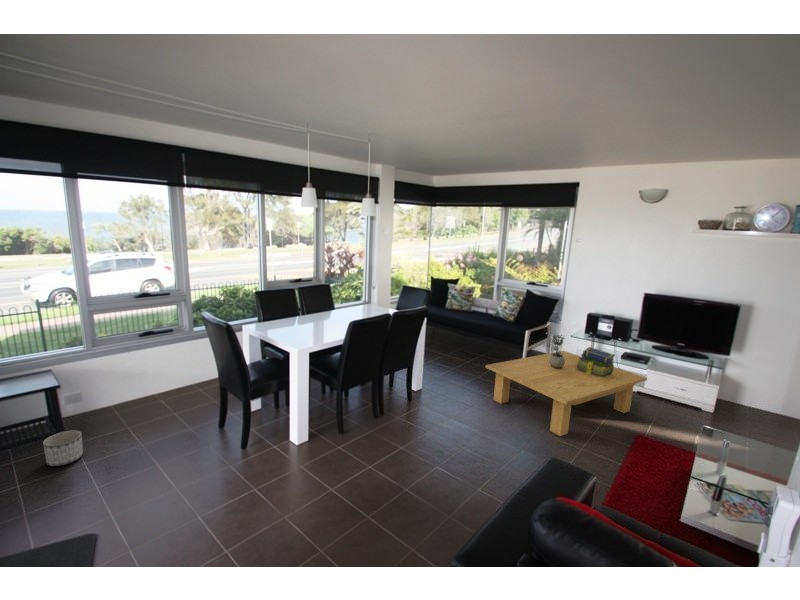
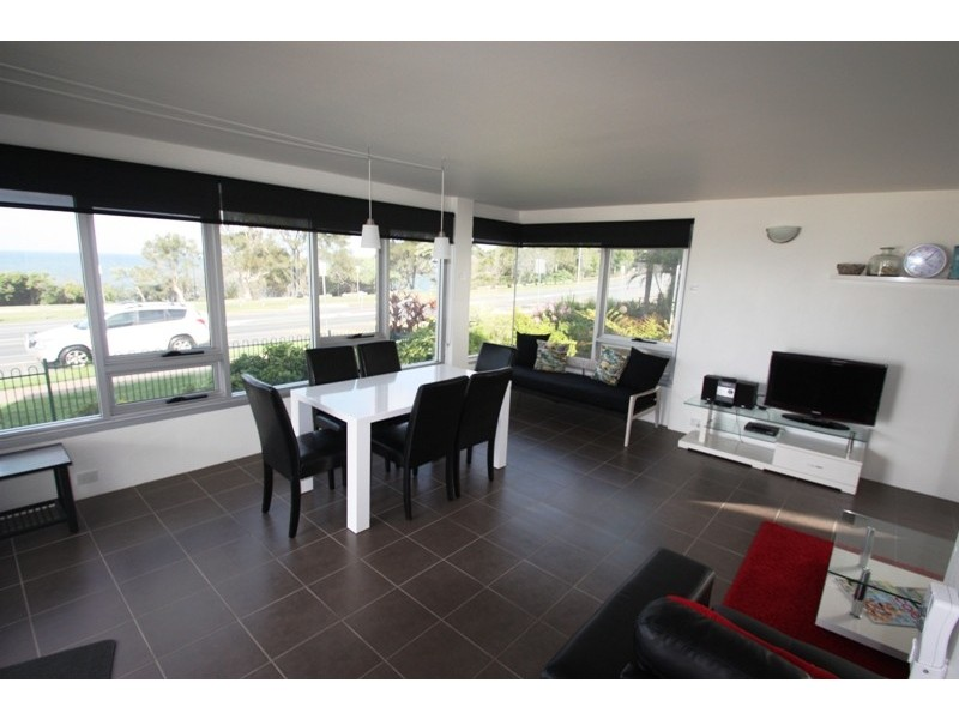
- coffee table (562, 388)
- stack of books (596, 361)
- planter (64, 449)
- potted plant (554, 349)
